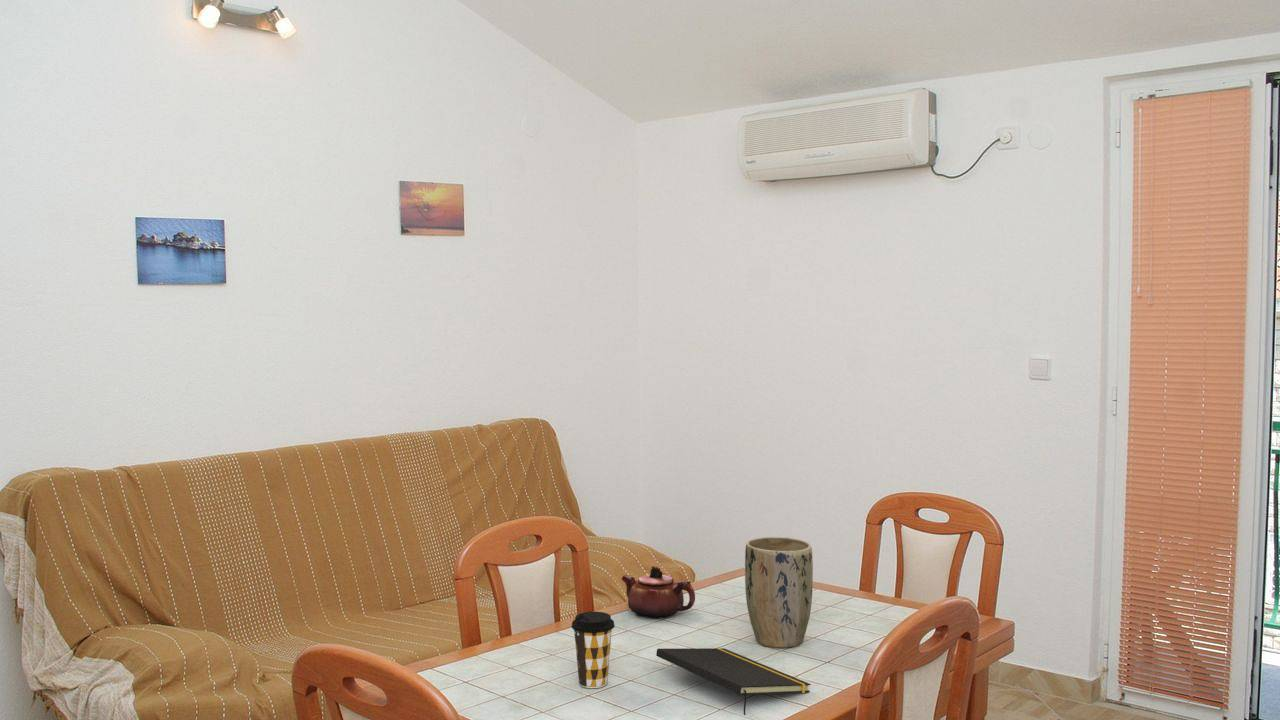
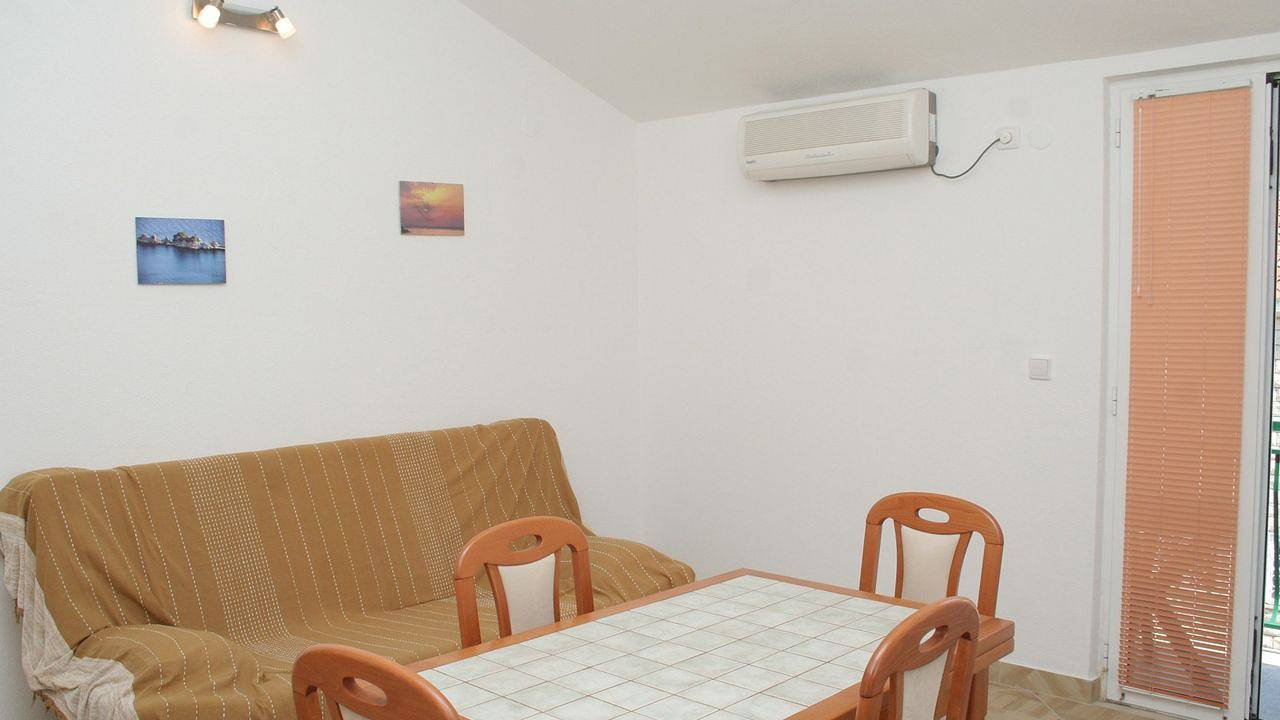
- teapot (657, 589)
- plant pot (778, 592)
- coffee cup (593, 649)
- notepad (731, 669)
